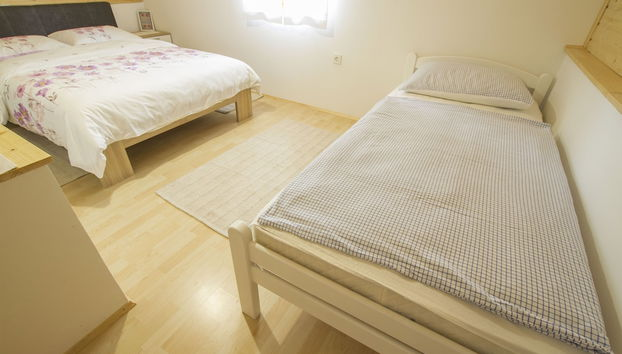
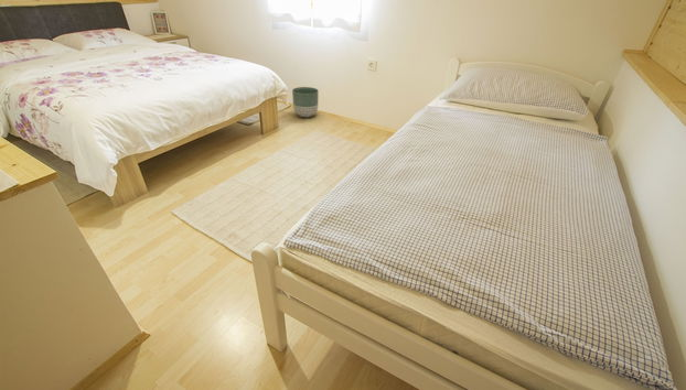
+ planter (306, 102)
